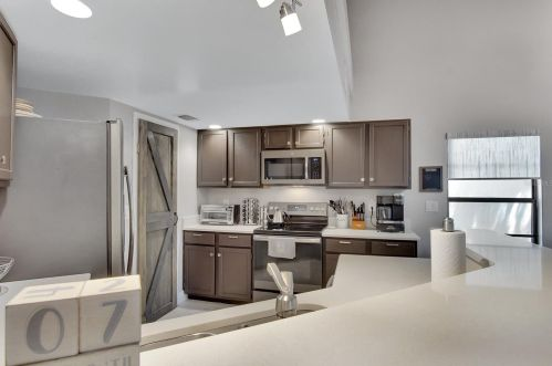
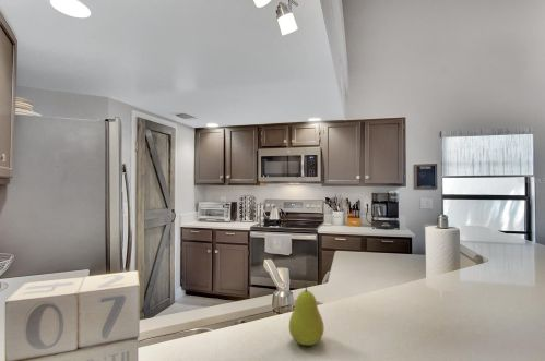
+ fruit (306, 312)
